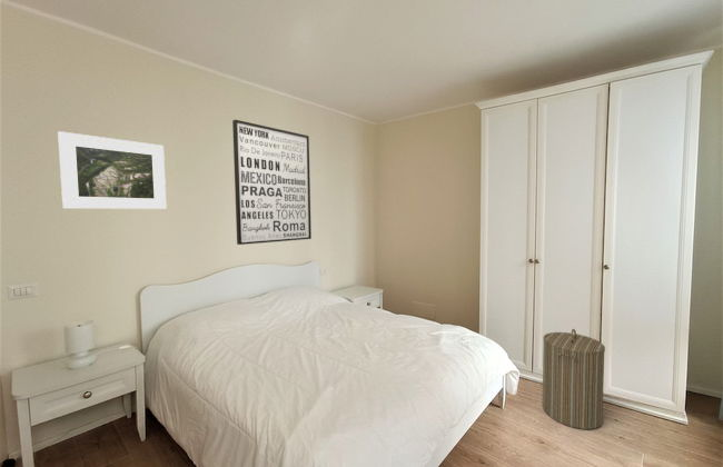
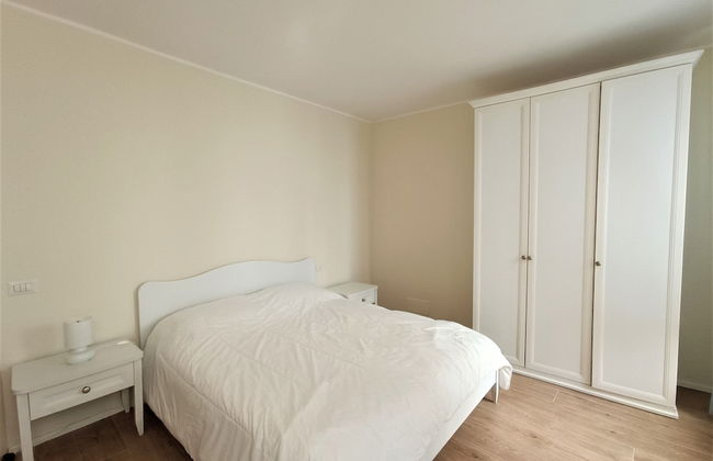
- wall art (276, 186)
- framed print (117, 173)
- laundry hamper (572, 371)
